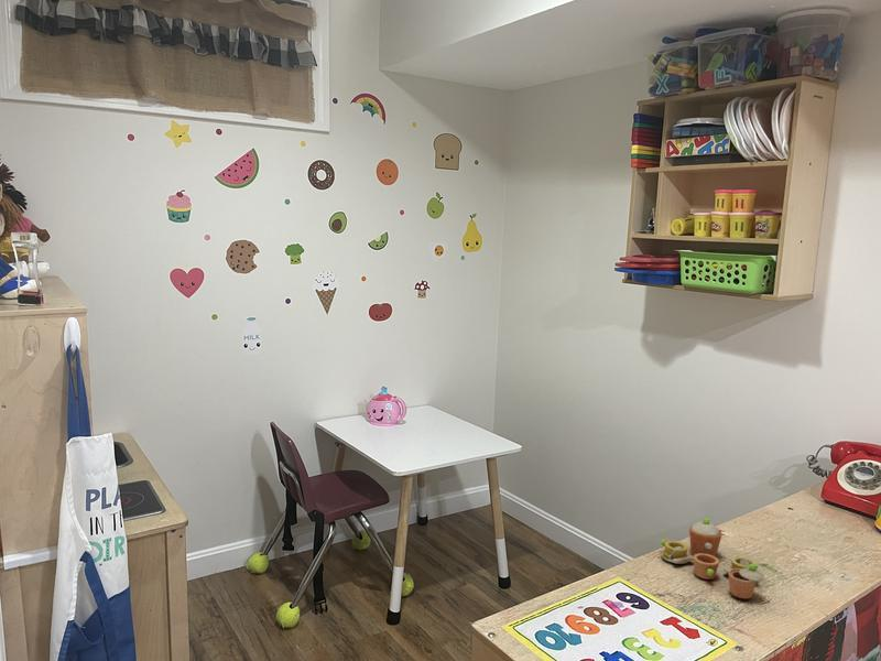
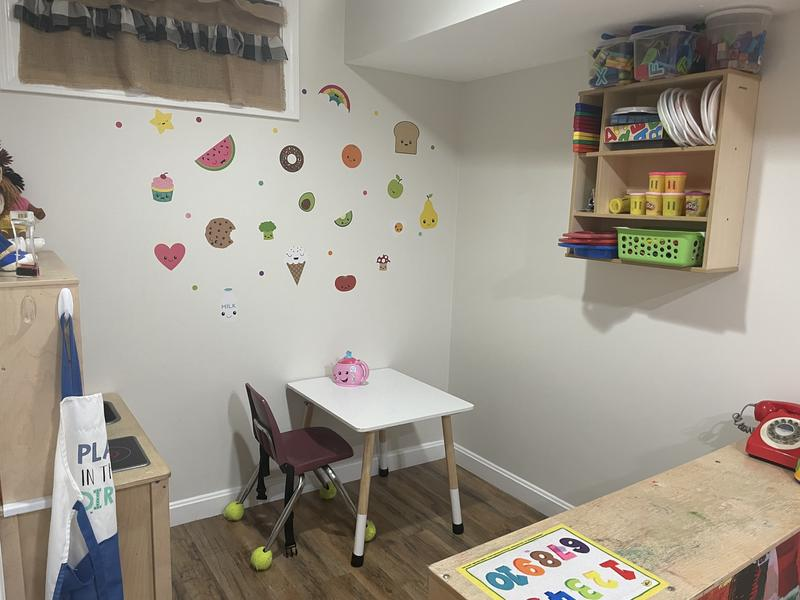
- toy tea set (716, 552)
